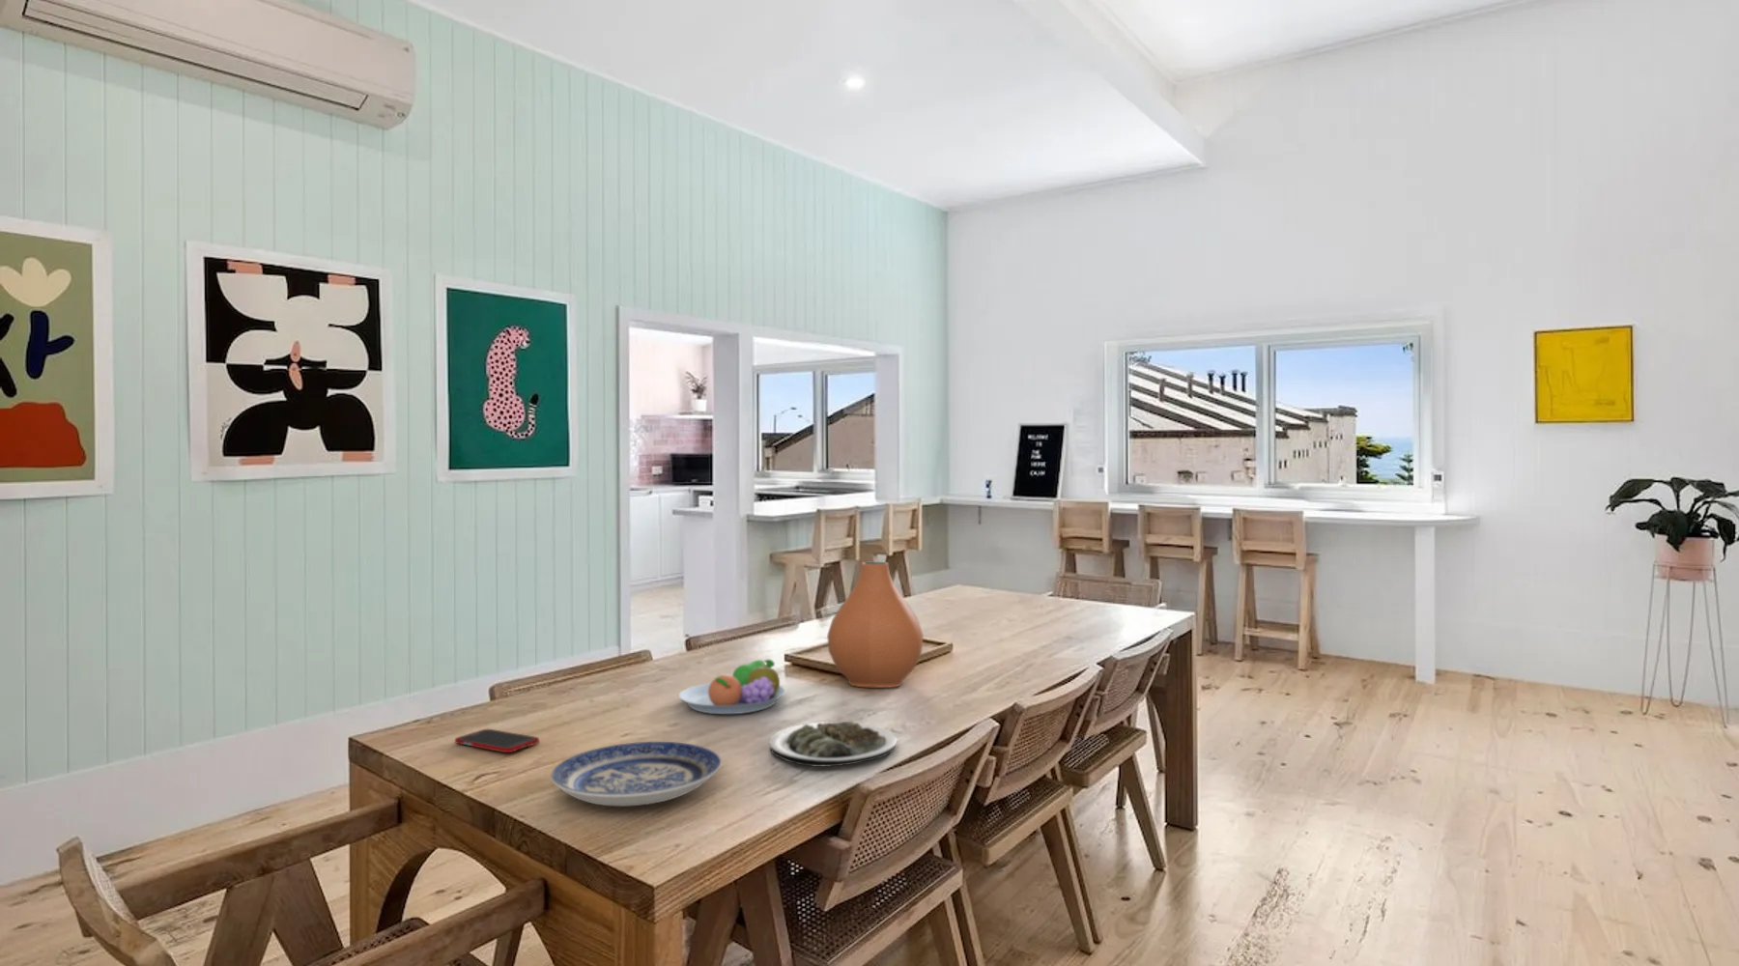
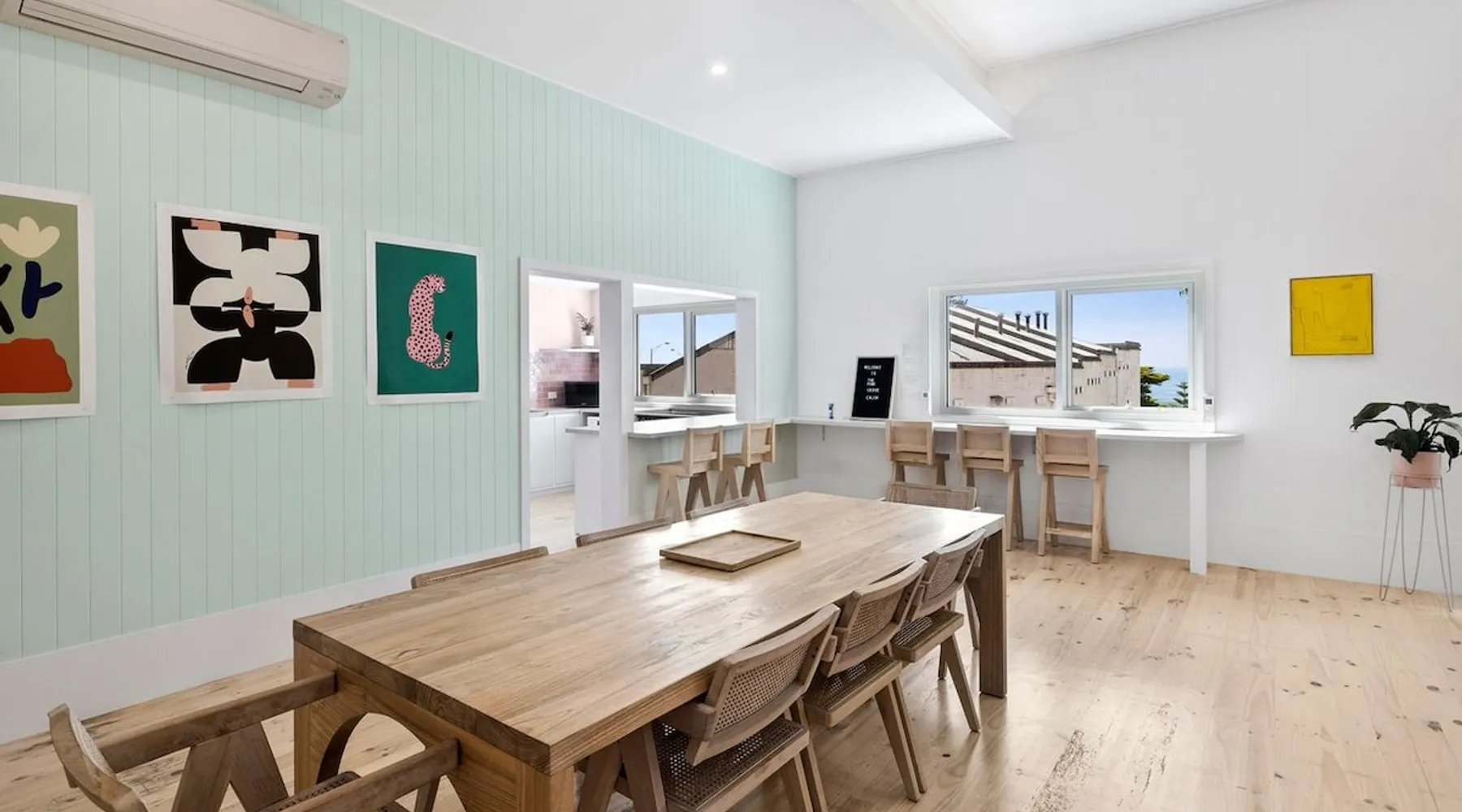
- vase (875, 621)
- plate (638, 778)
- fruit bowl (736, 680)
- plate (833, 738)
- cell phone (496, 740)
